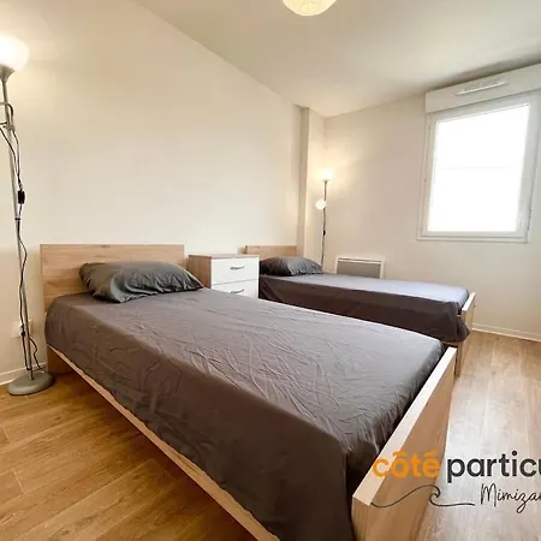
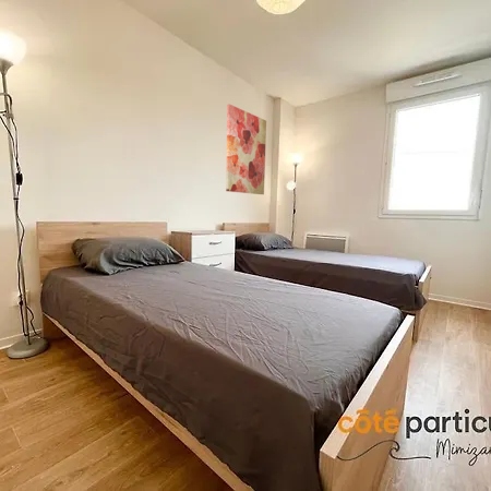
+ wall art (247, 154)
